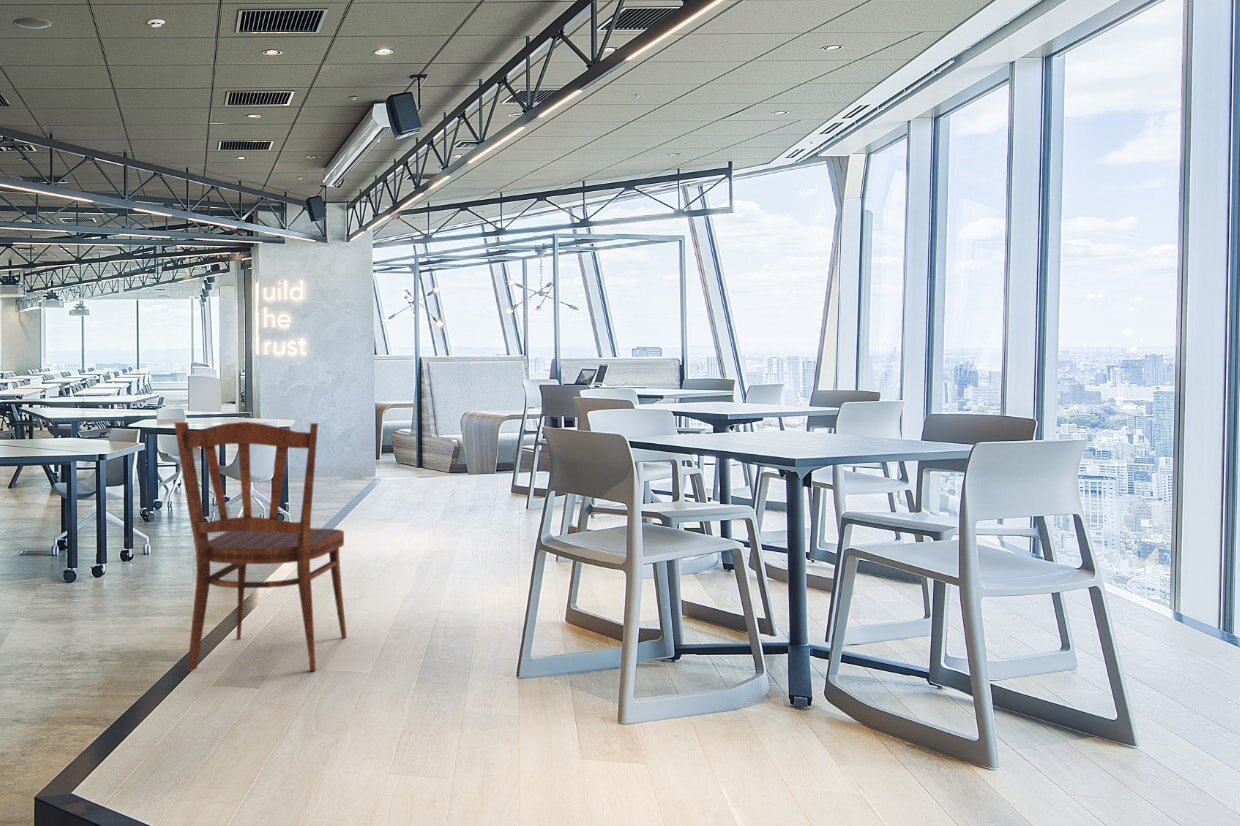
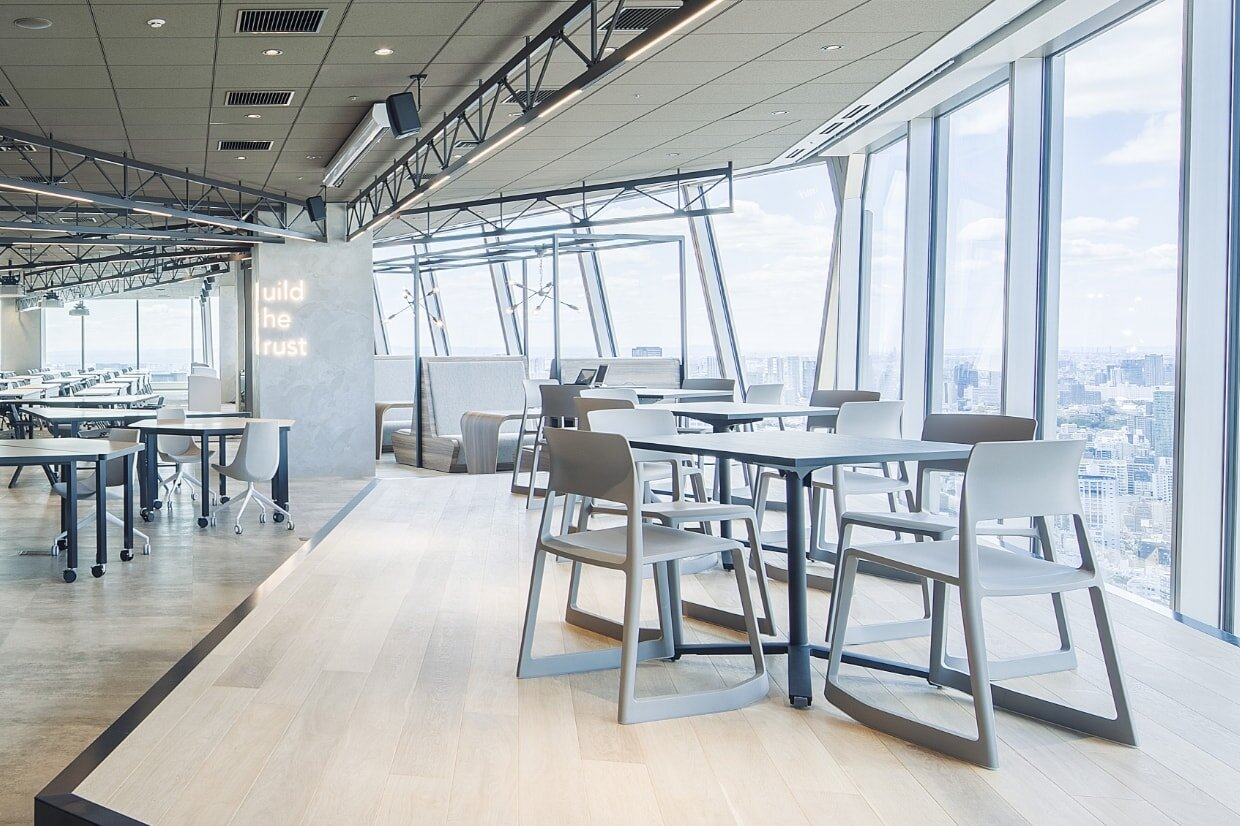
- dining chair (270, 537)
